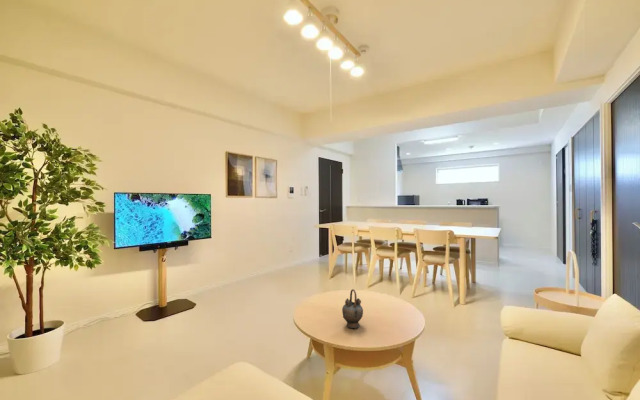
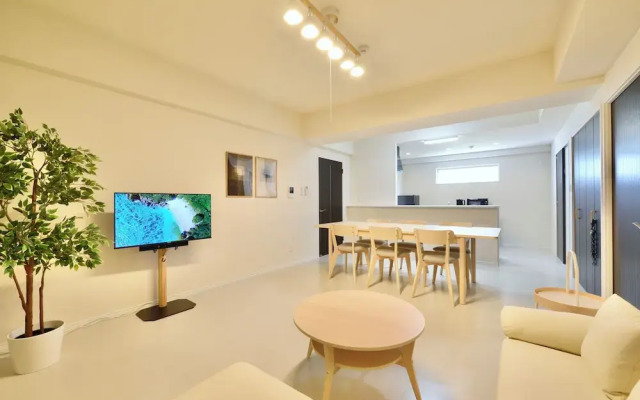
- teapot (353, 308)
